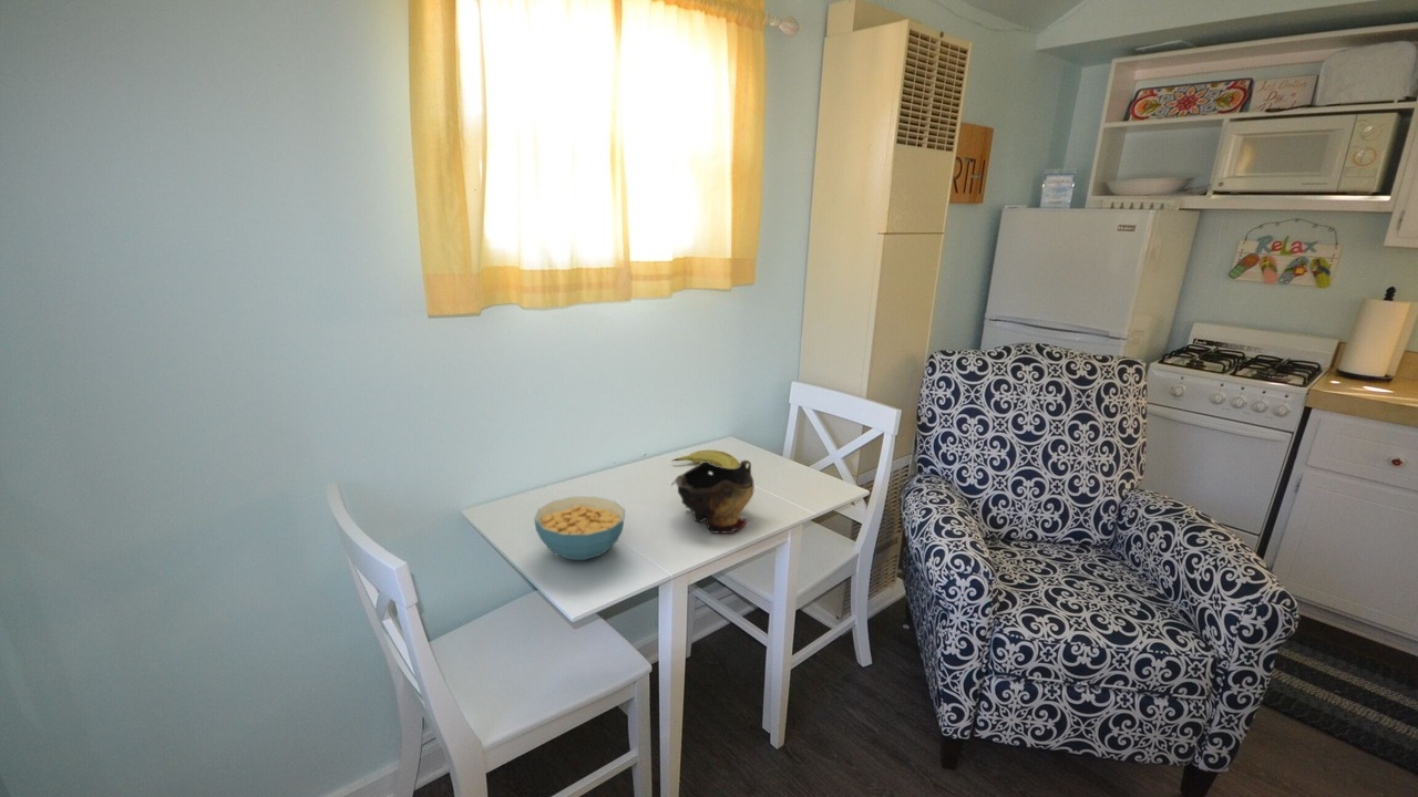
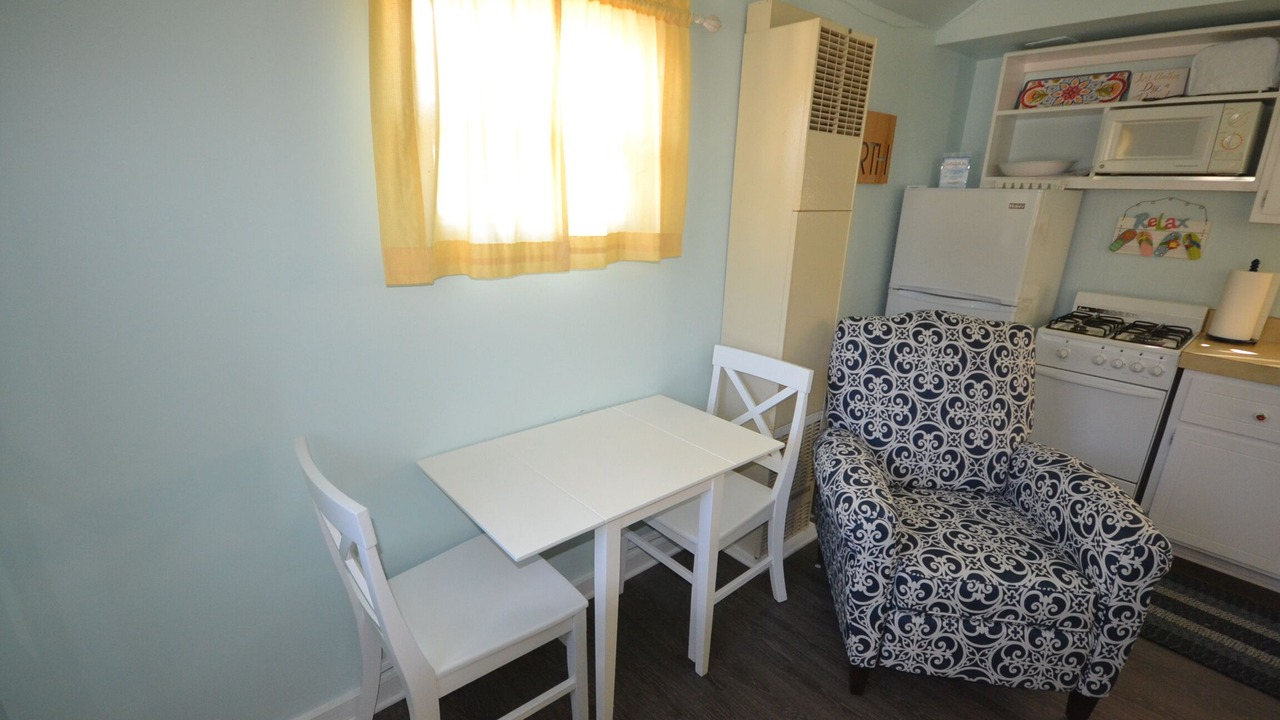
- cereal bowl (580, 534)
- decorative bowl (711, 493)
- fruit (706, 460)
